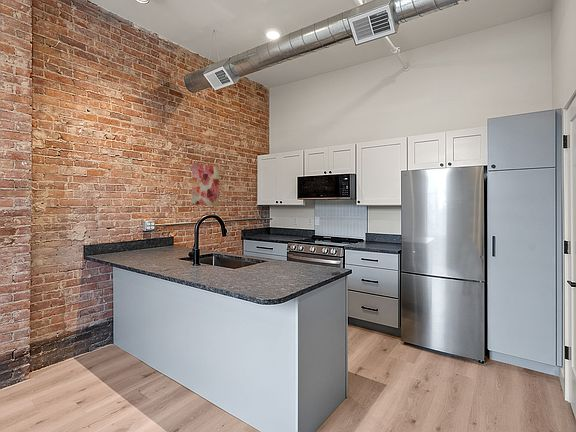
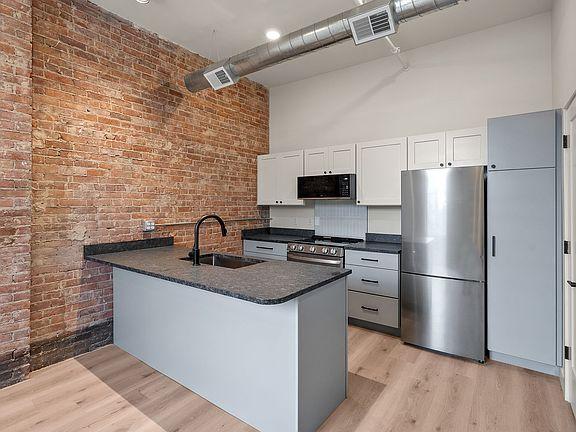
- wall art (205, 185)
